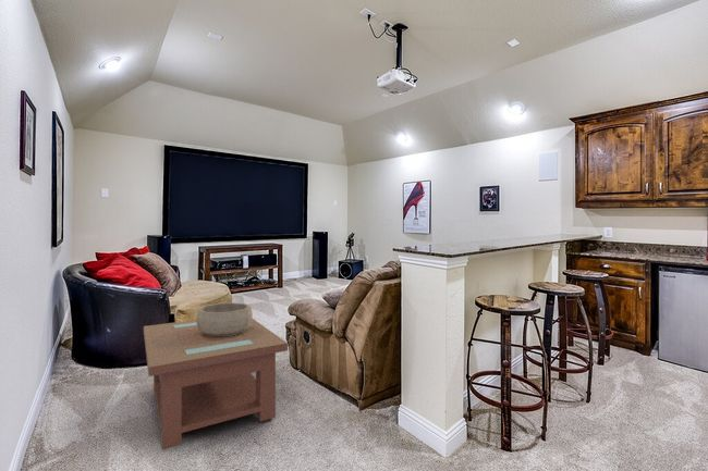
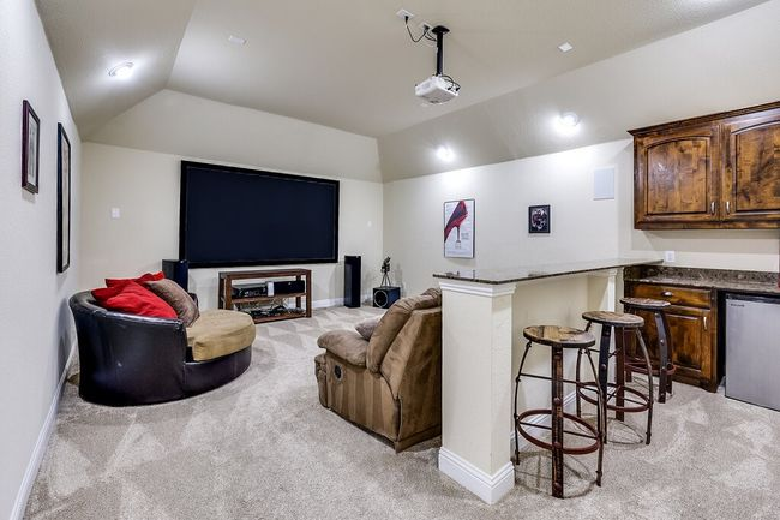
- coffee table (209, 368)
- decorative bowl (224, 319)
